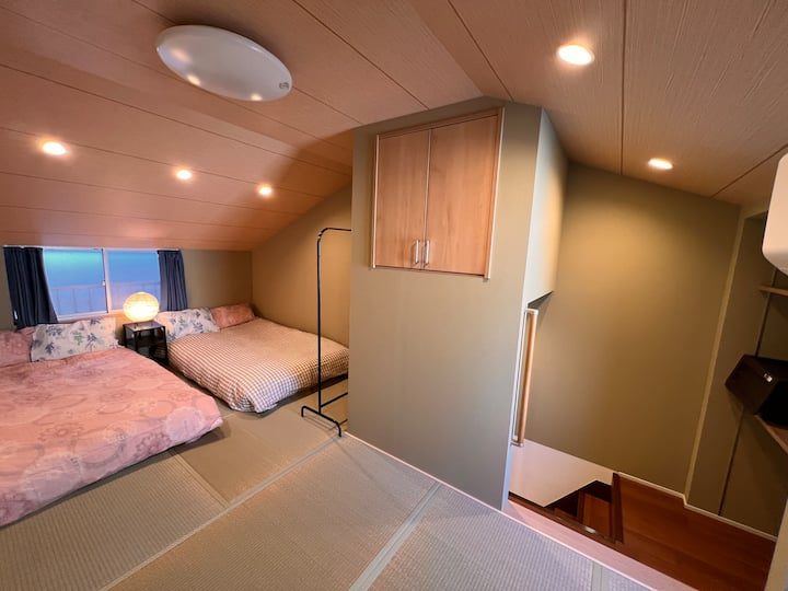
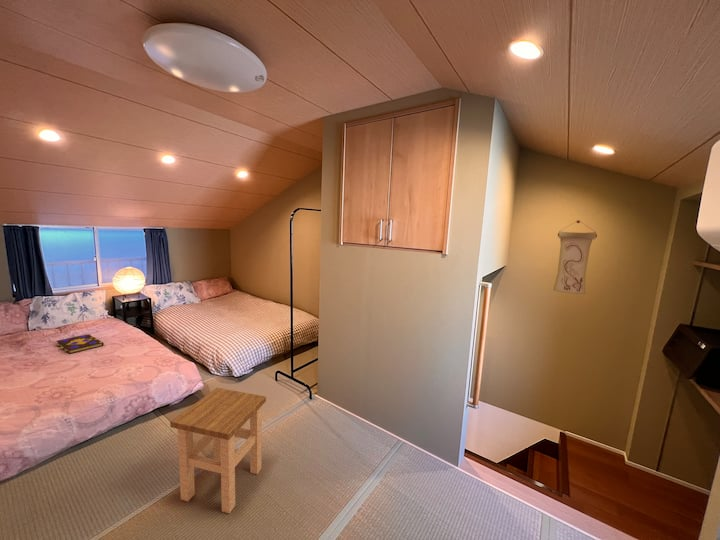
+ stool (222, 446)
+ wall scroll (573, 257)
+ book (78, 342)
